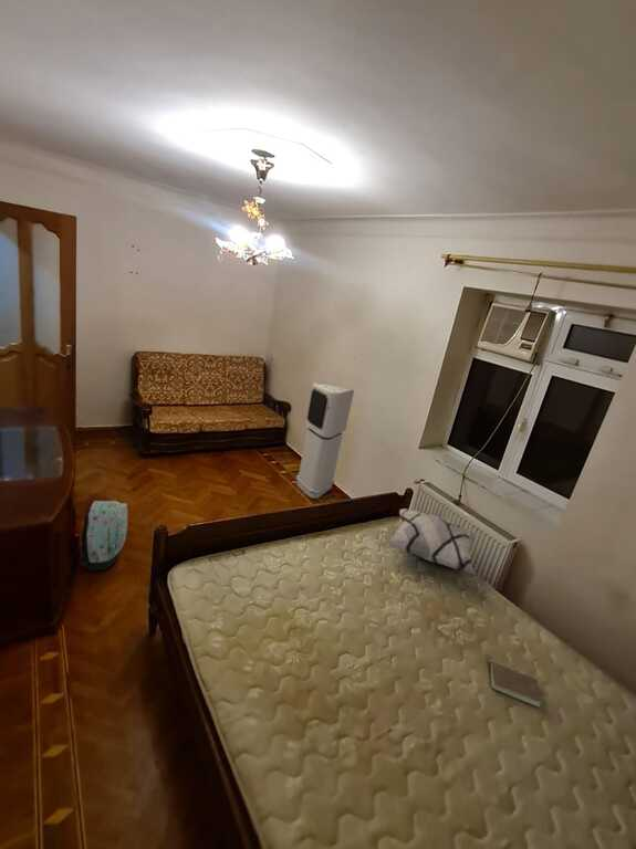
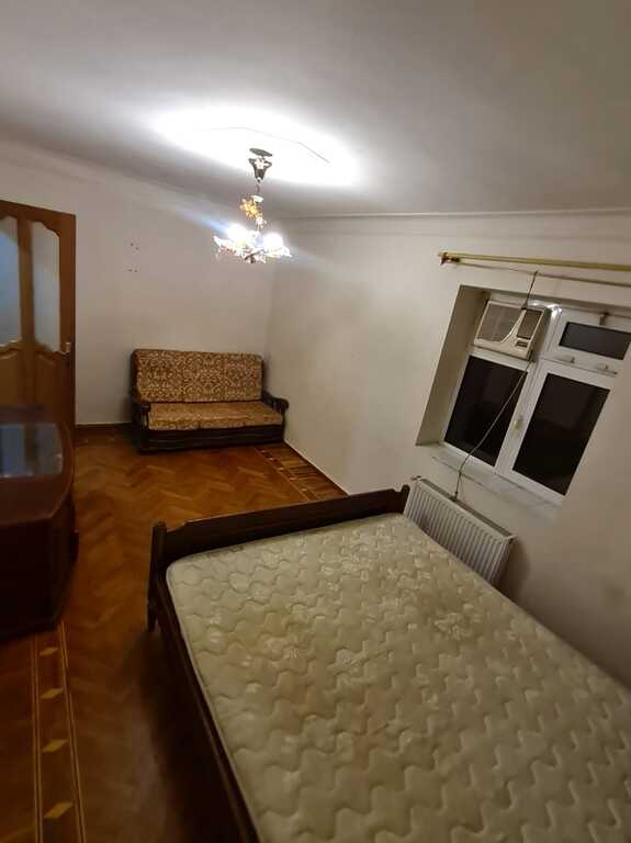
- book (513, 679)
- backpack (104, 530)
- air purifier (326, 440)
- decorative pillow (432, 537)
